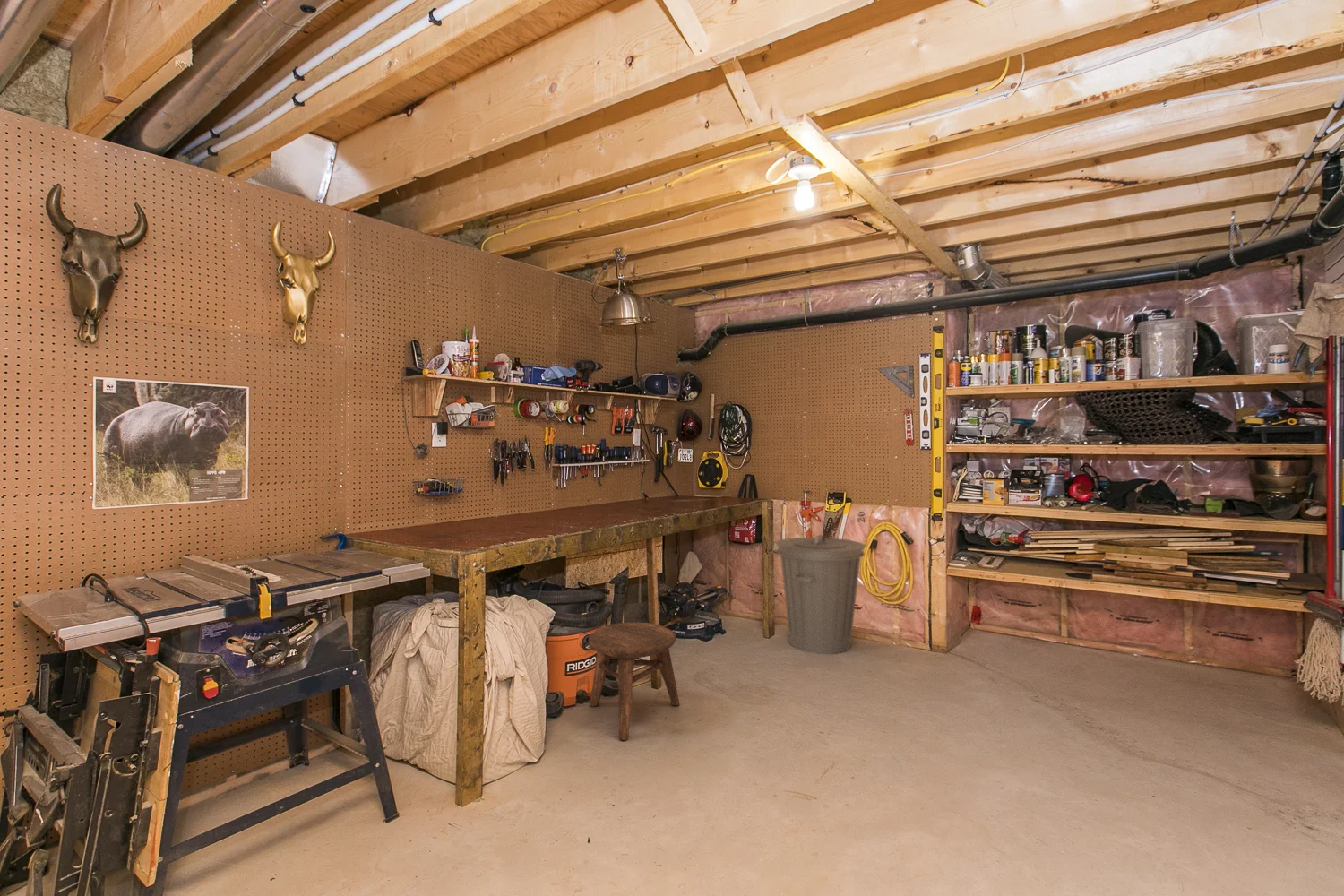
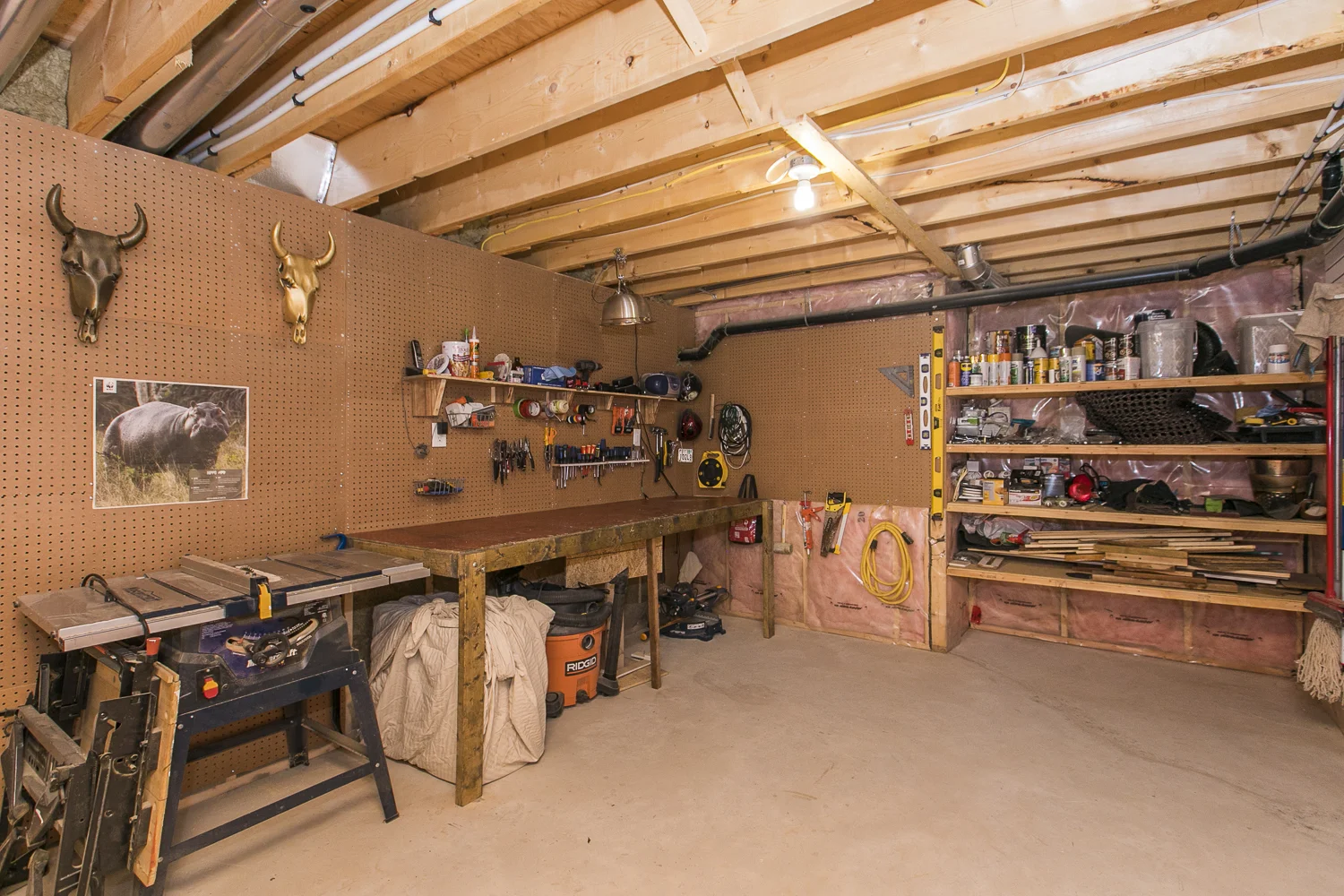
- trash can (819, 590)
- stool (628, 673)
